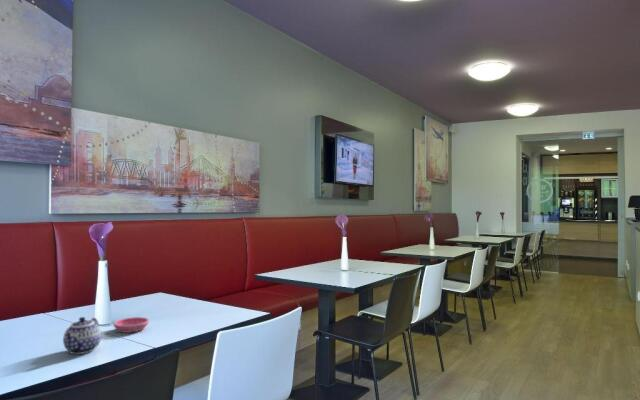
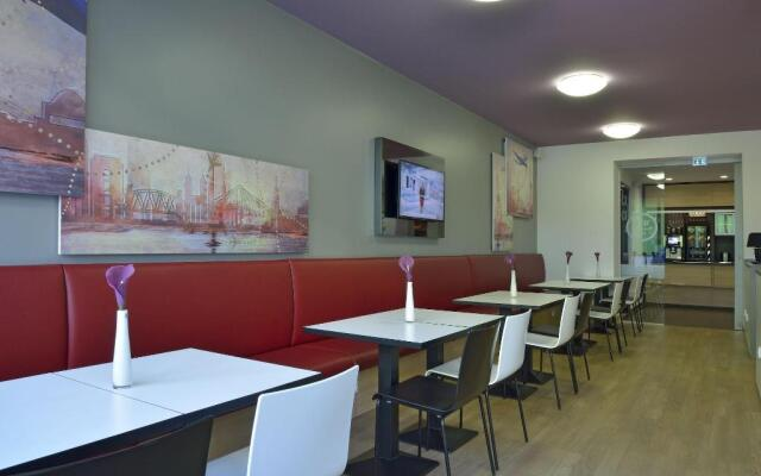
- saucer (131, 325)
- teapot (82, 333)
